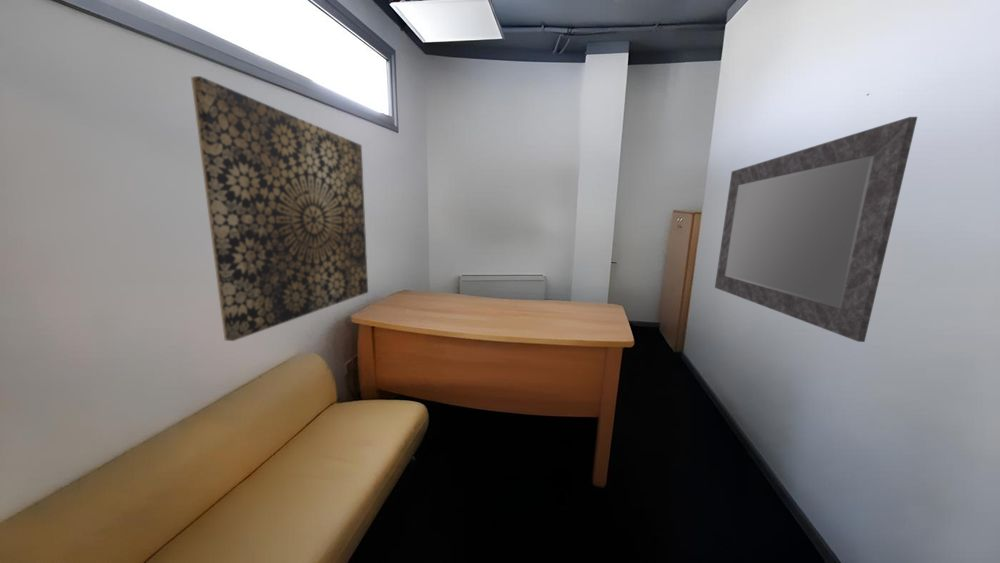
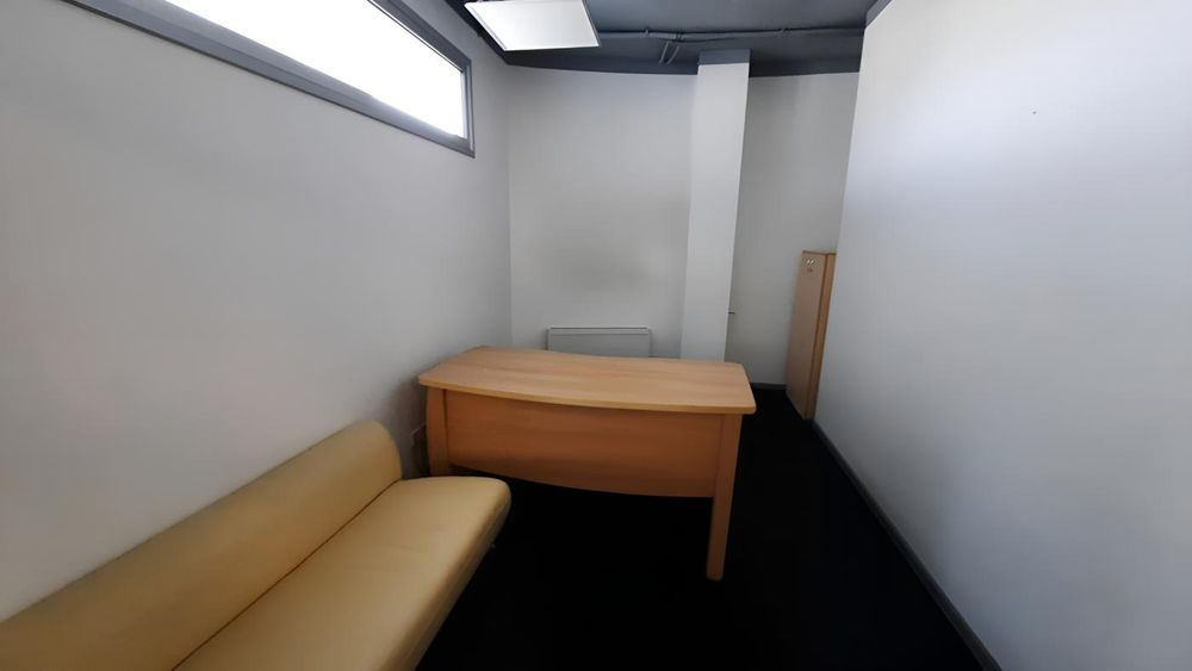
- mirror (779, 233)
- wall art (308, 220)
